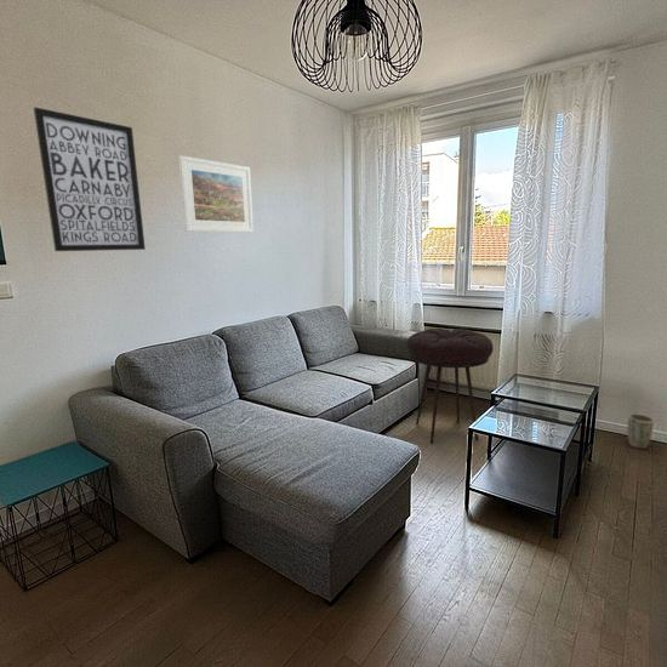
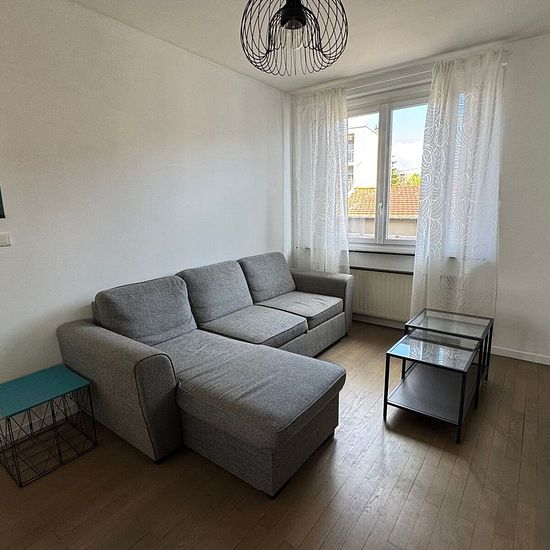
- wall art (95, 186)
- plant pot (639, 431)
- stool (439, 383)
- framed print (218, 196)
